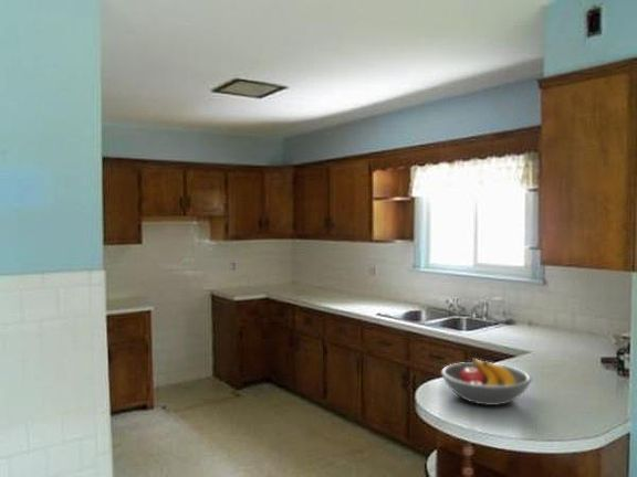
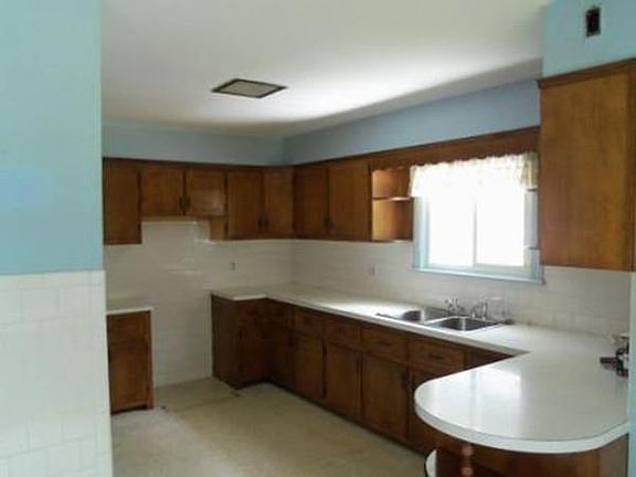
- fruit bowl (484, 382)
